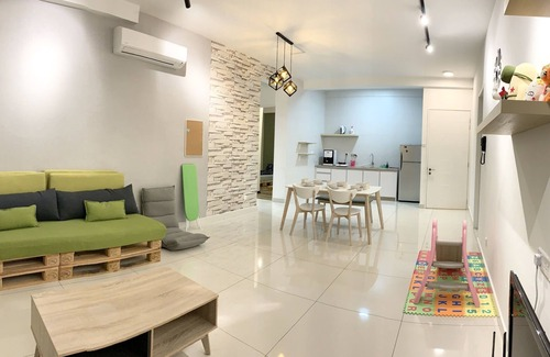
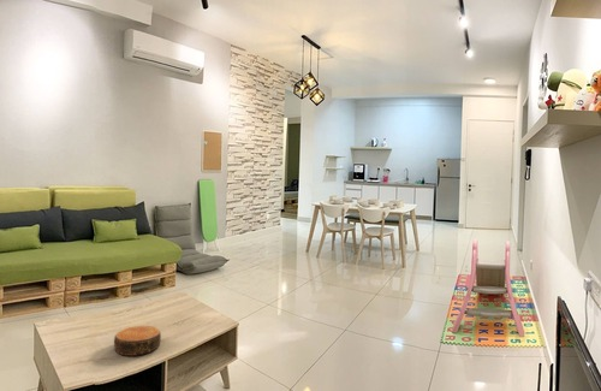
+ bowl (137, 338)
